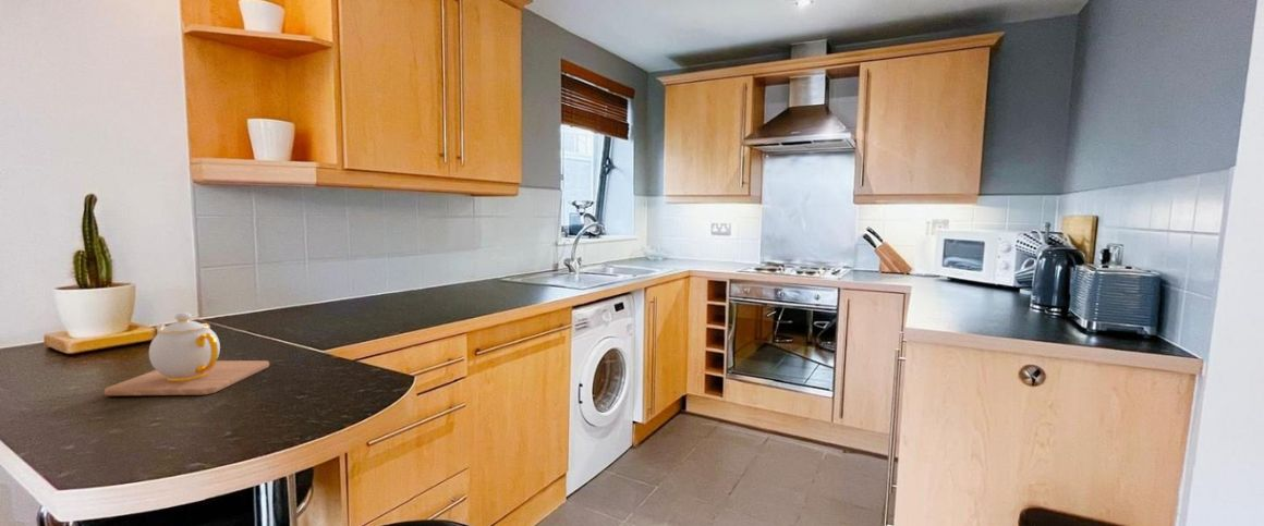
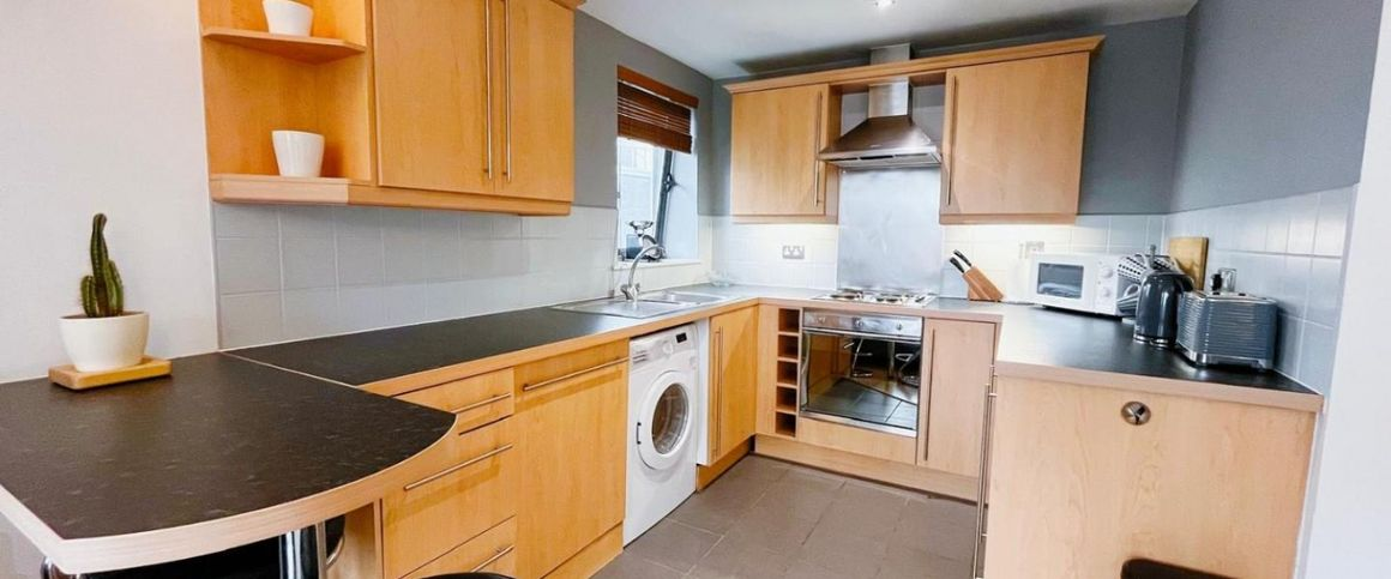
- teapot (192, 344)
